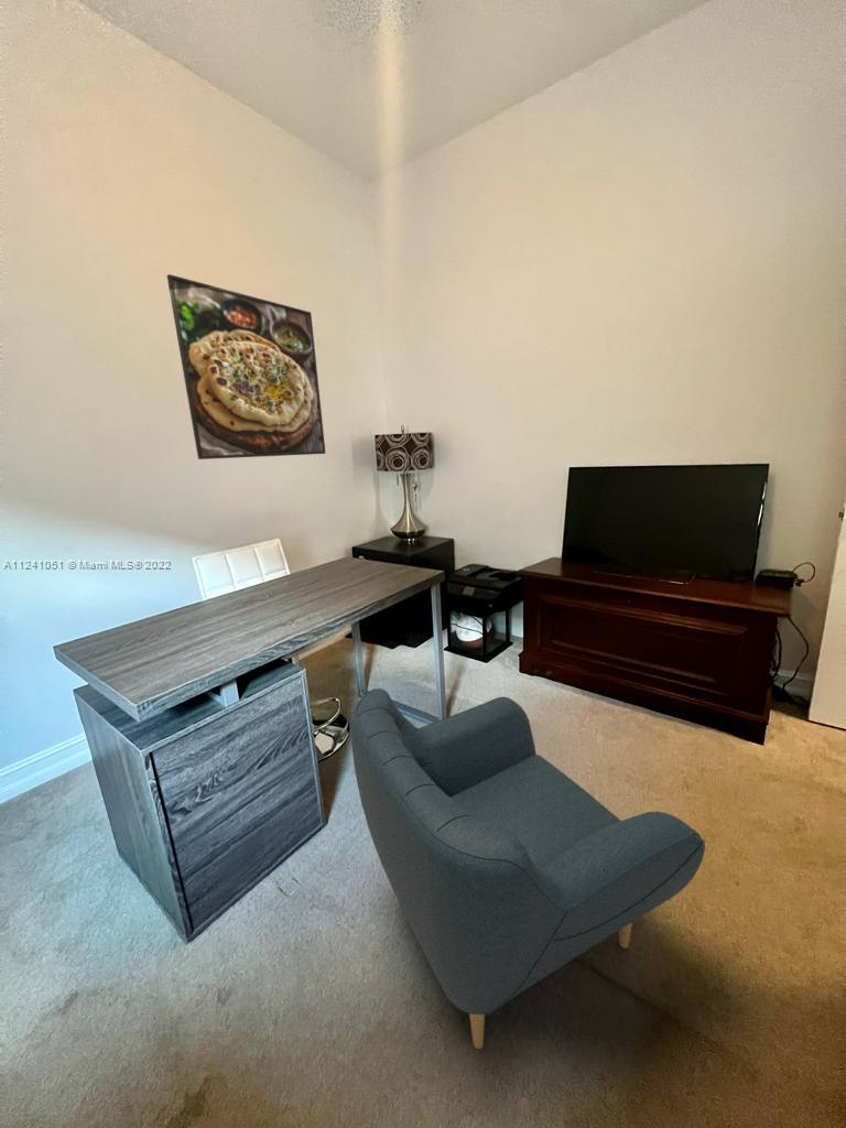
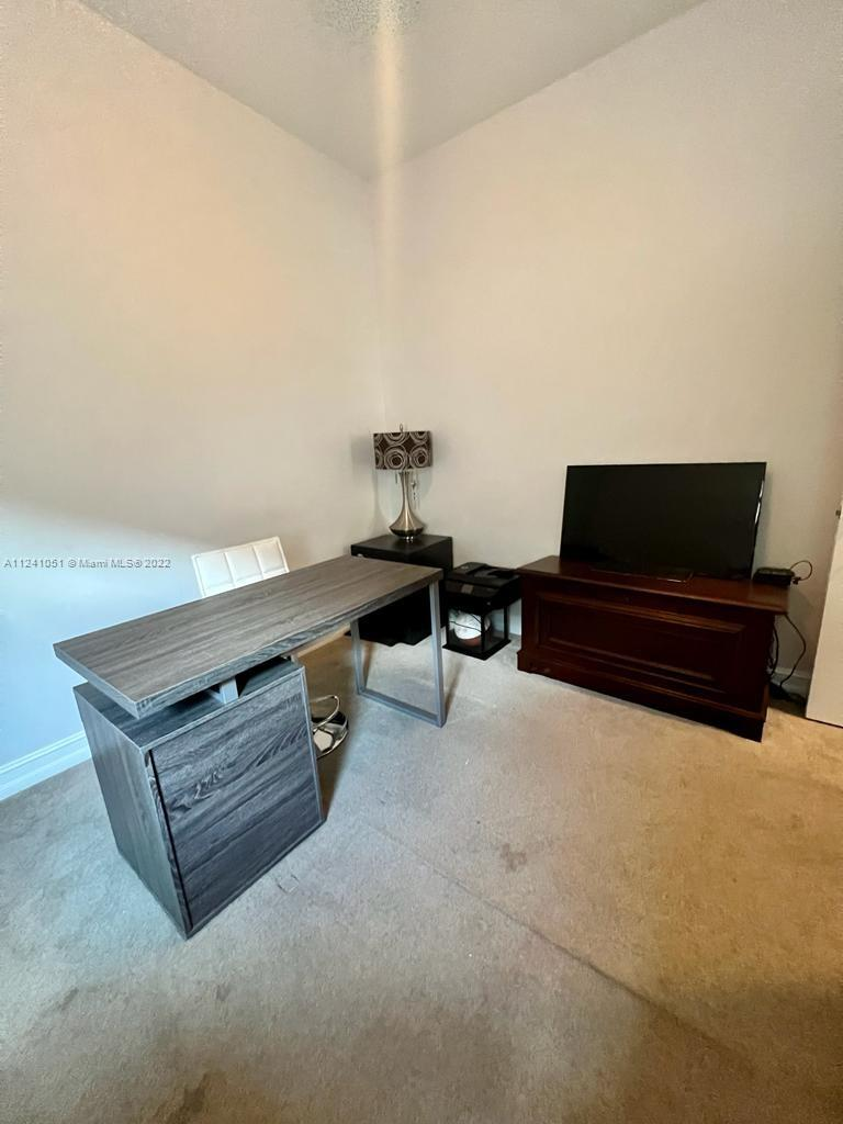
- armchair (512, 818)
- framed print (259, 379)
